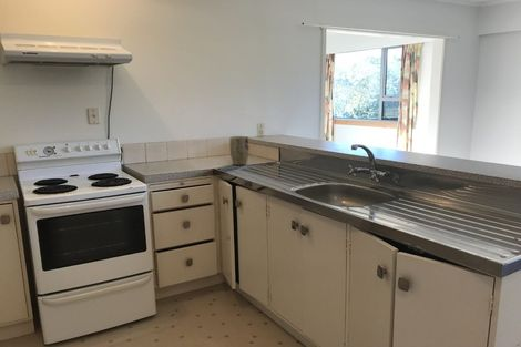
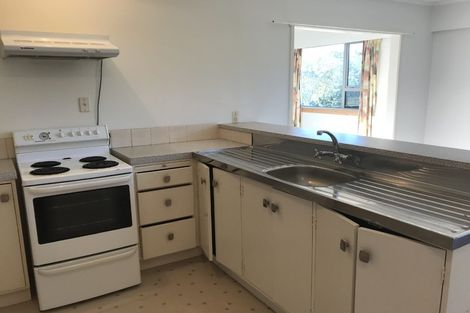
- plant pot (239, 150)
